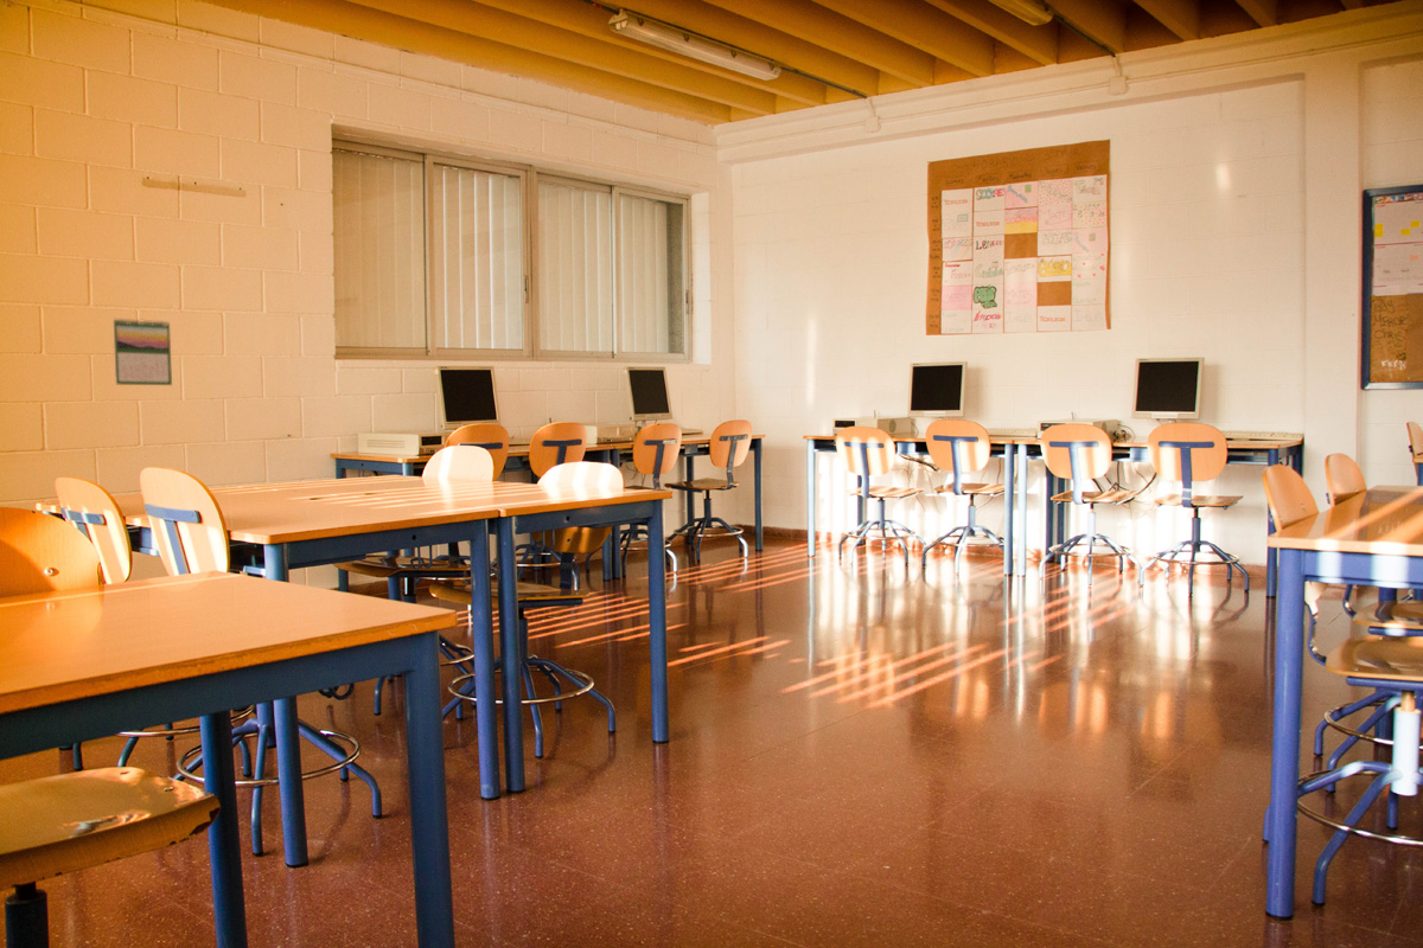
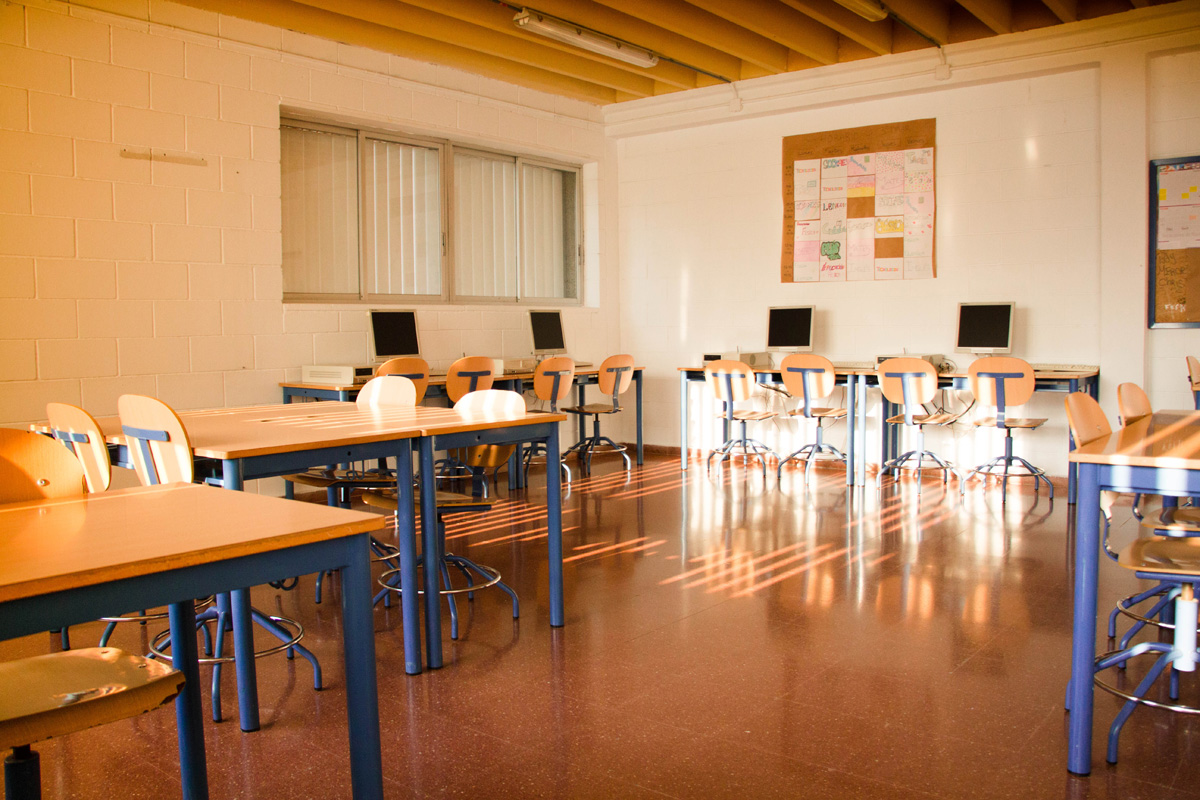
- calendar (142, 351)
